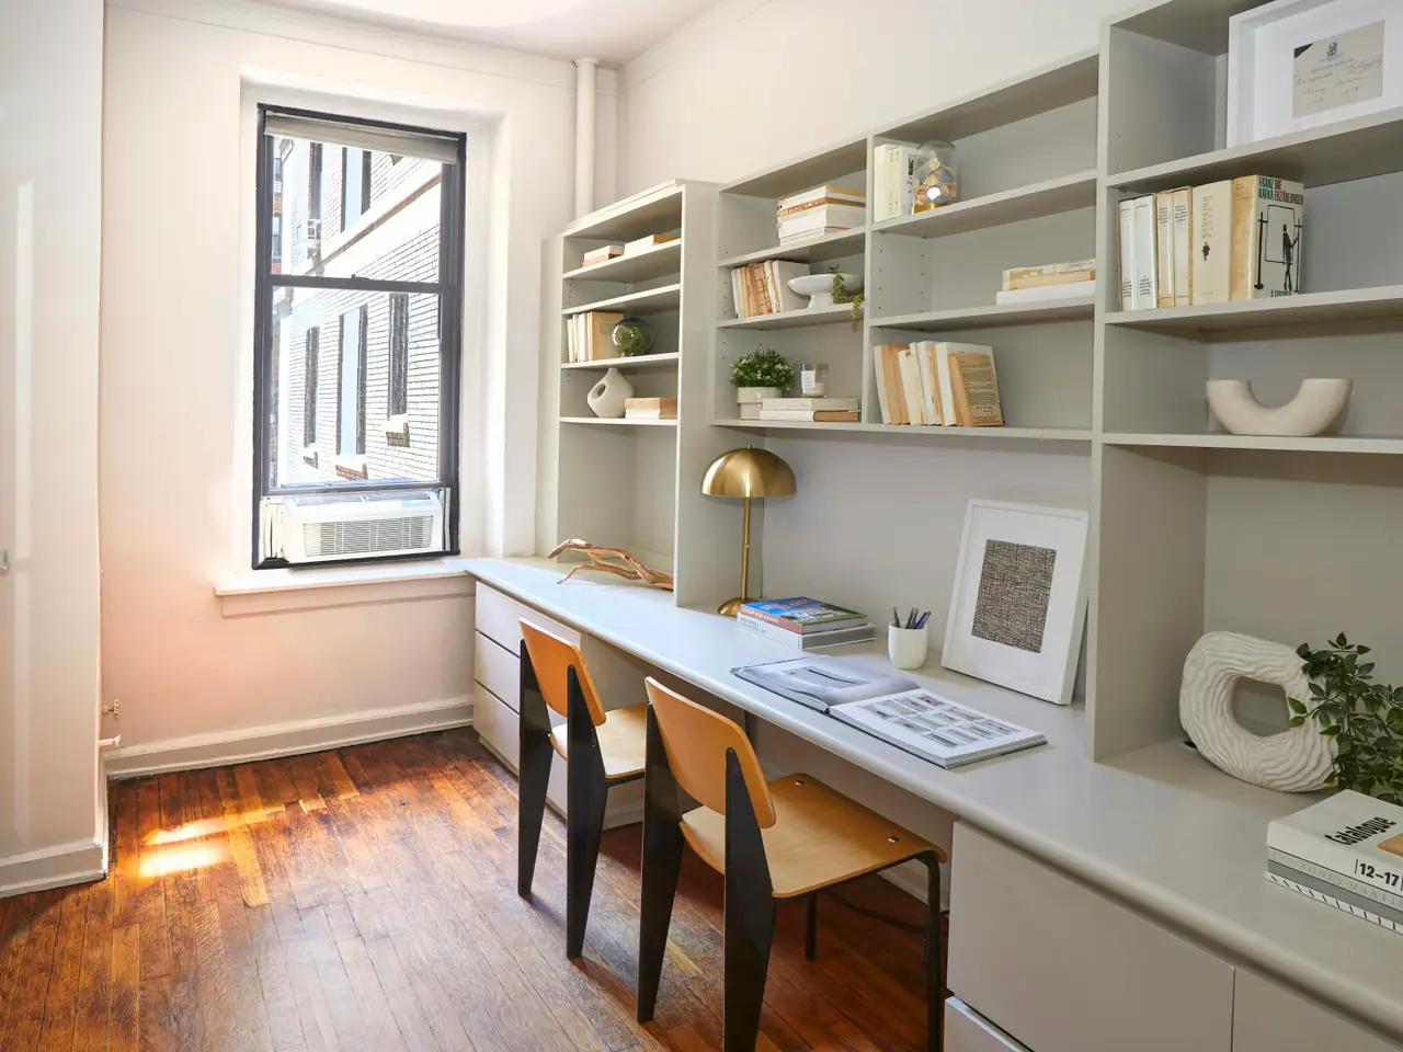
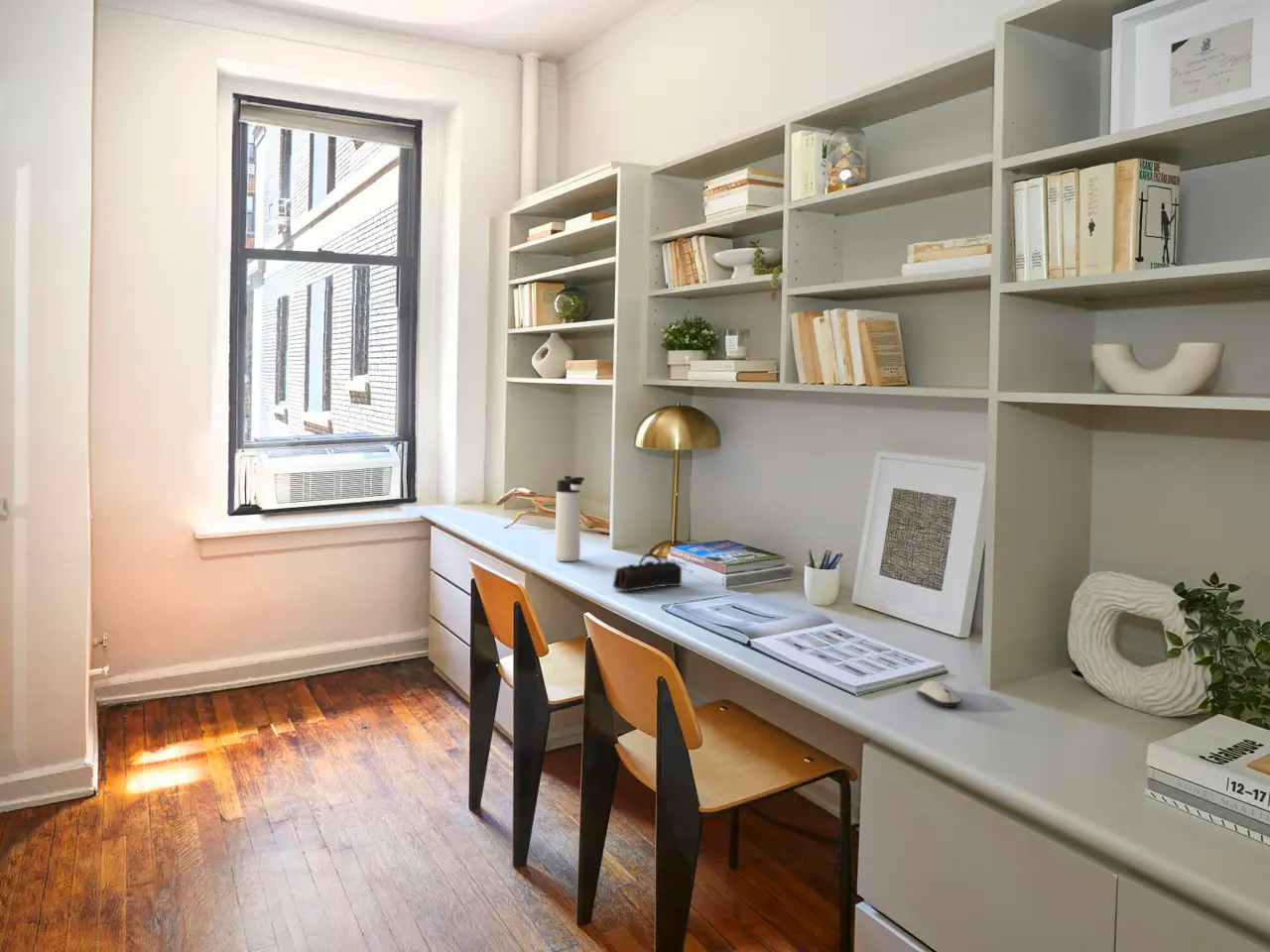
+ pencil case (648, 570)
+ thermos bottle (571, 519)
+ computer mouse (939, 691)
